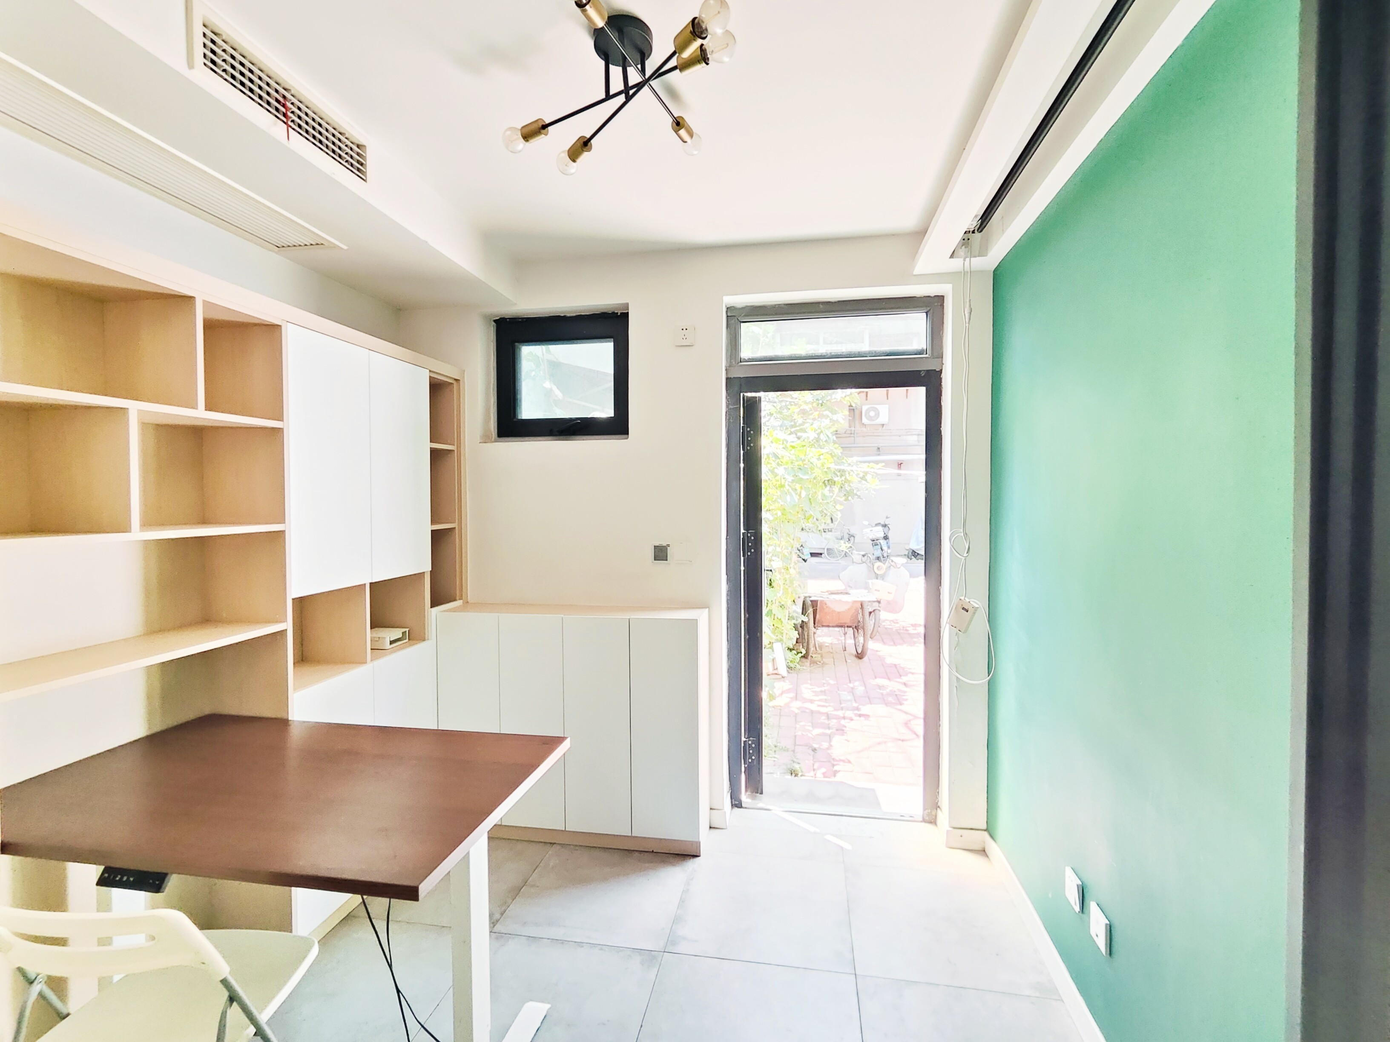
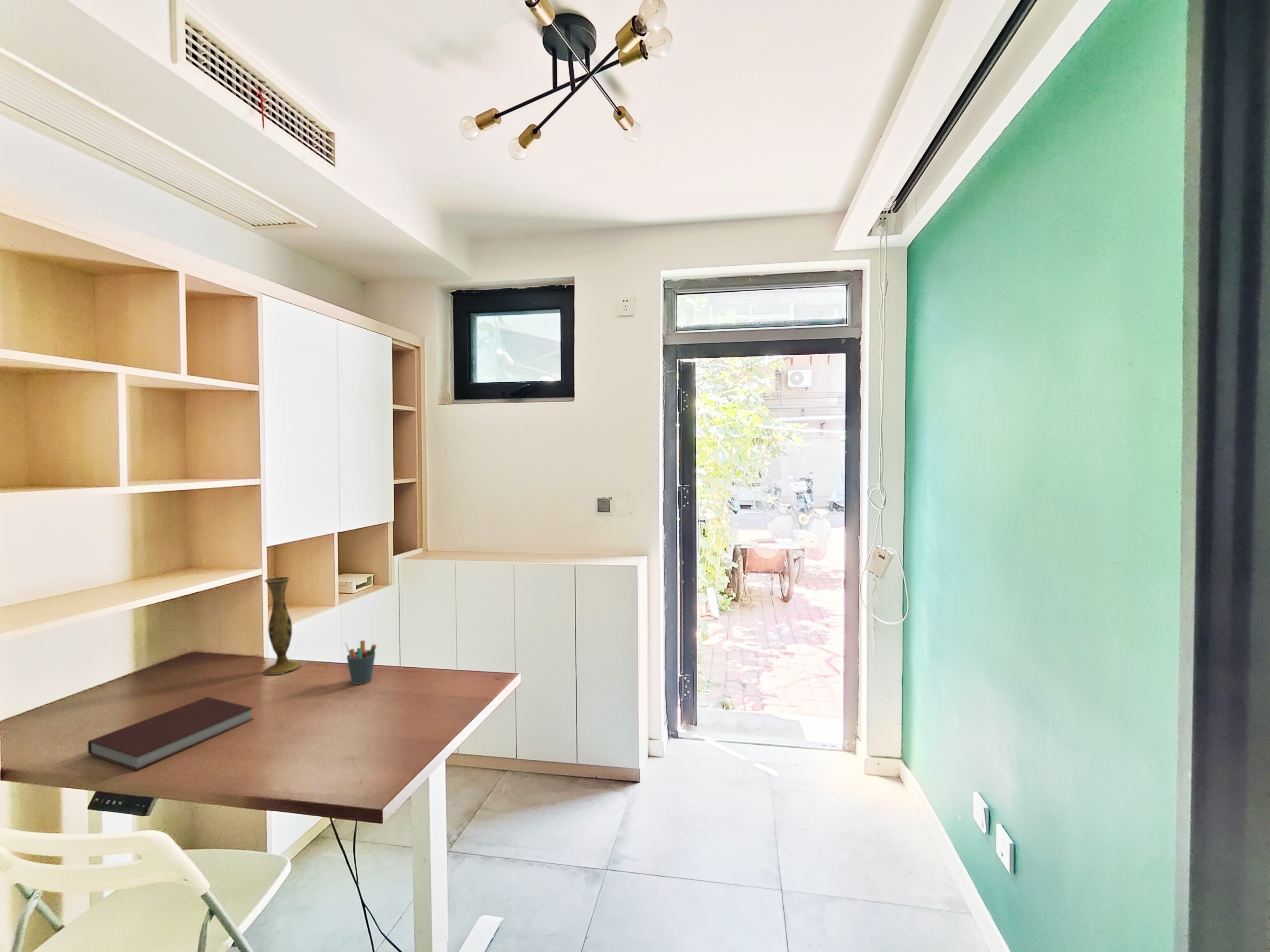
+ vase (282, 623)
+ notebook (176, 729)
+ pen holder (361, 660)
